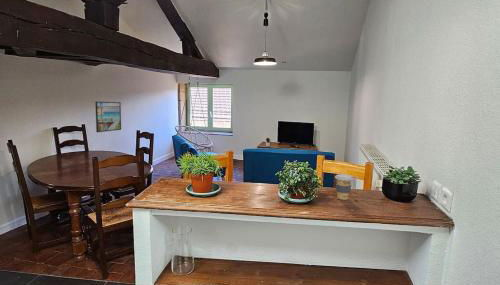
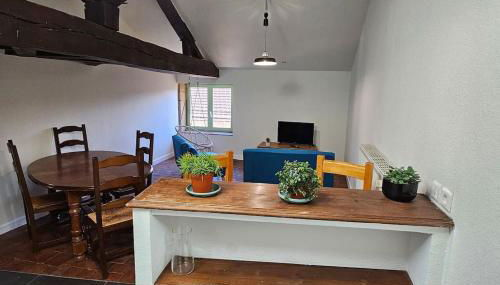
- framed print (109, 116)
- coffee cup (343, 187)
